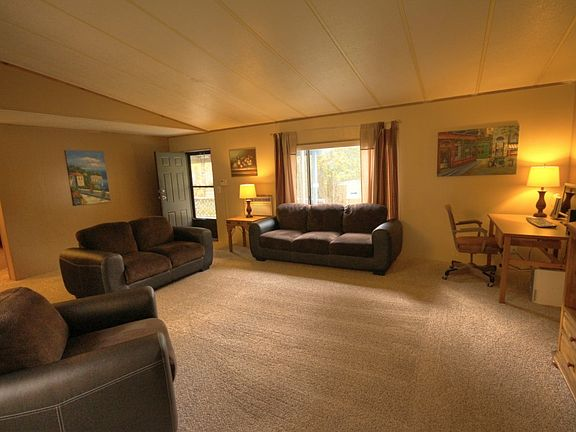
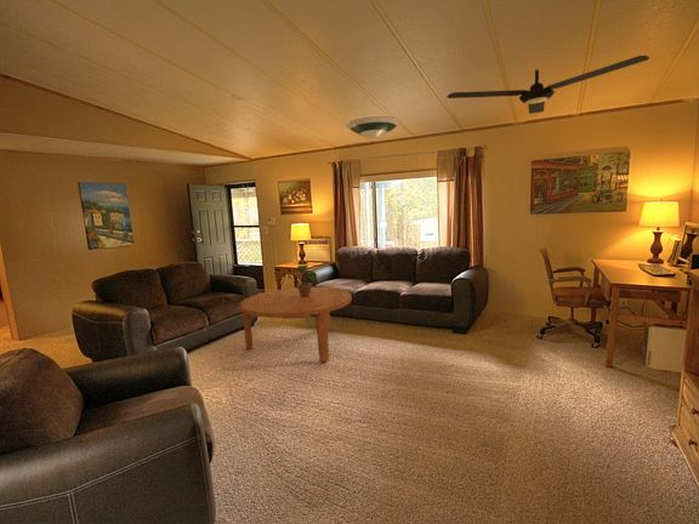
+ ceiling fan (536, 91)
+ potted plant (303, 279)
+ coffee table (299, 317)
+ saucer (373, 130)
